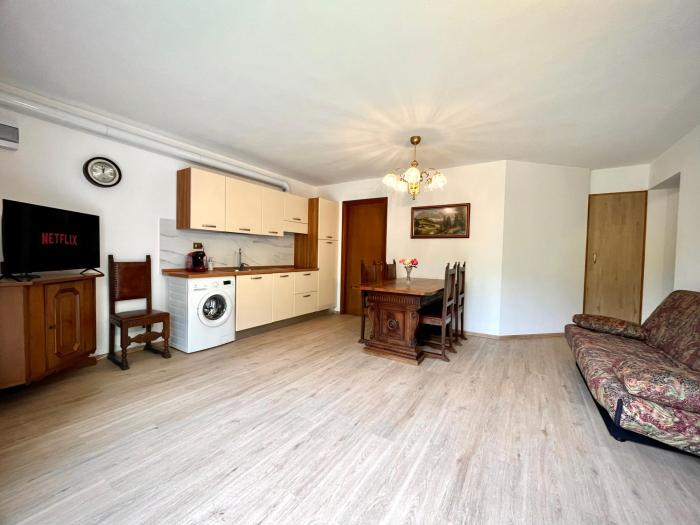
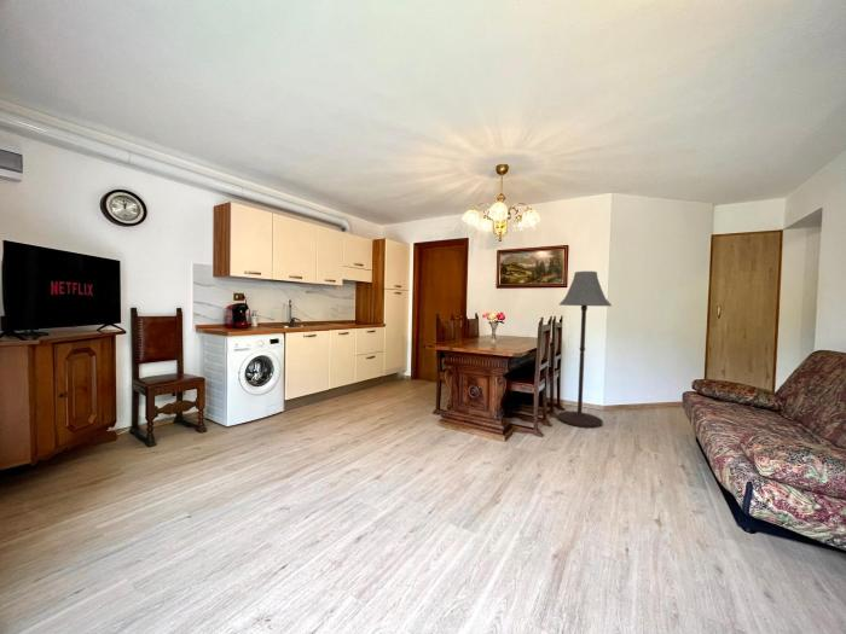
+ floor lamp (581, 347)
